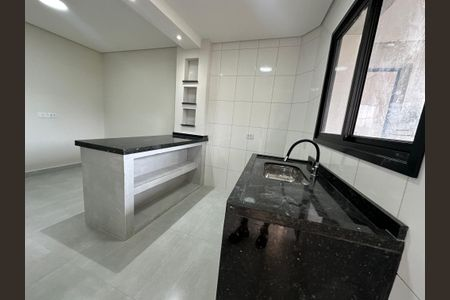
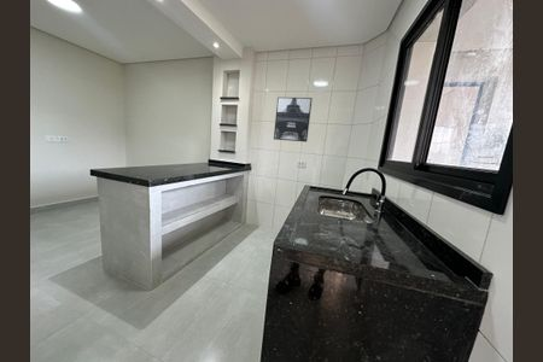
+ wall art (292, 119)
